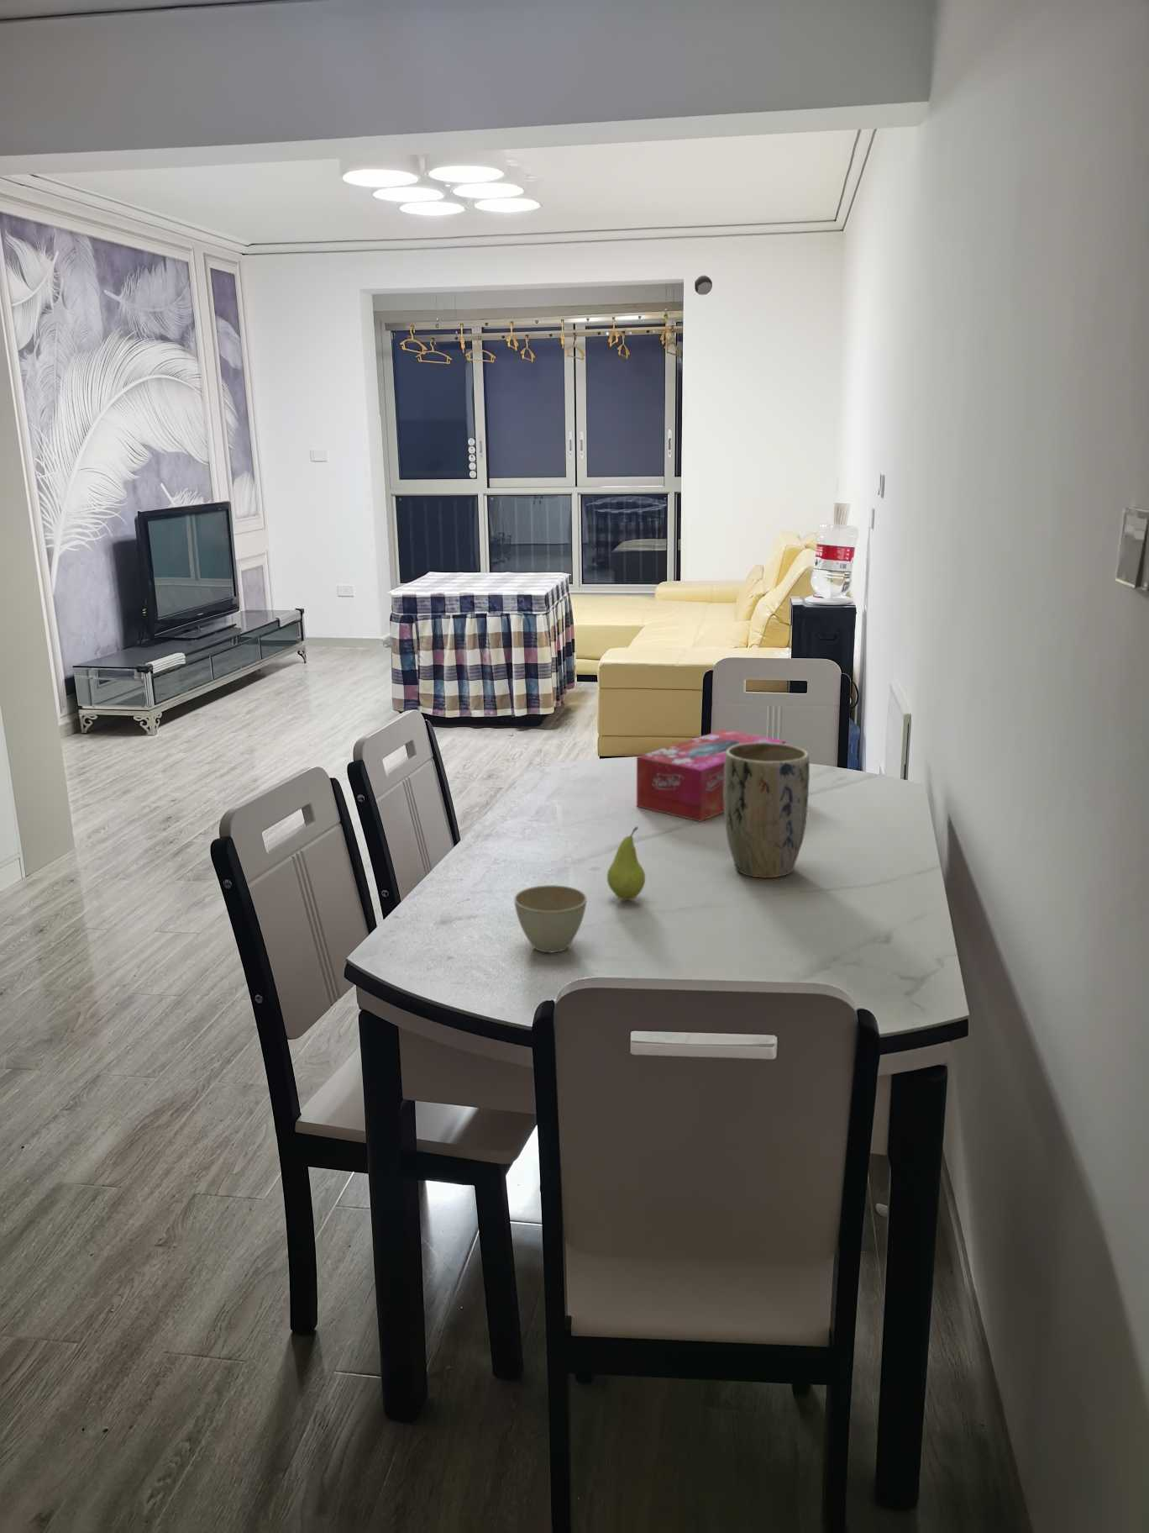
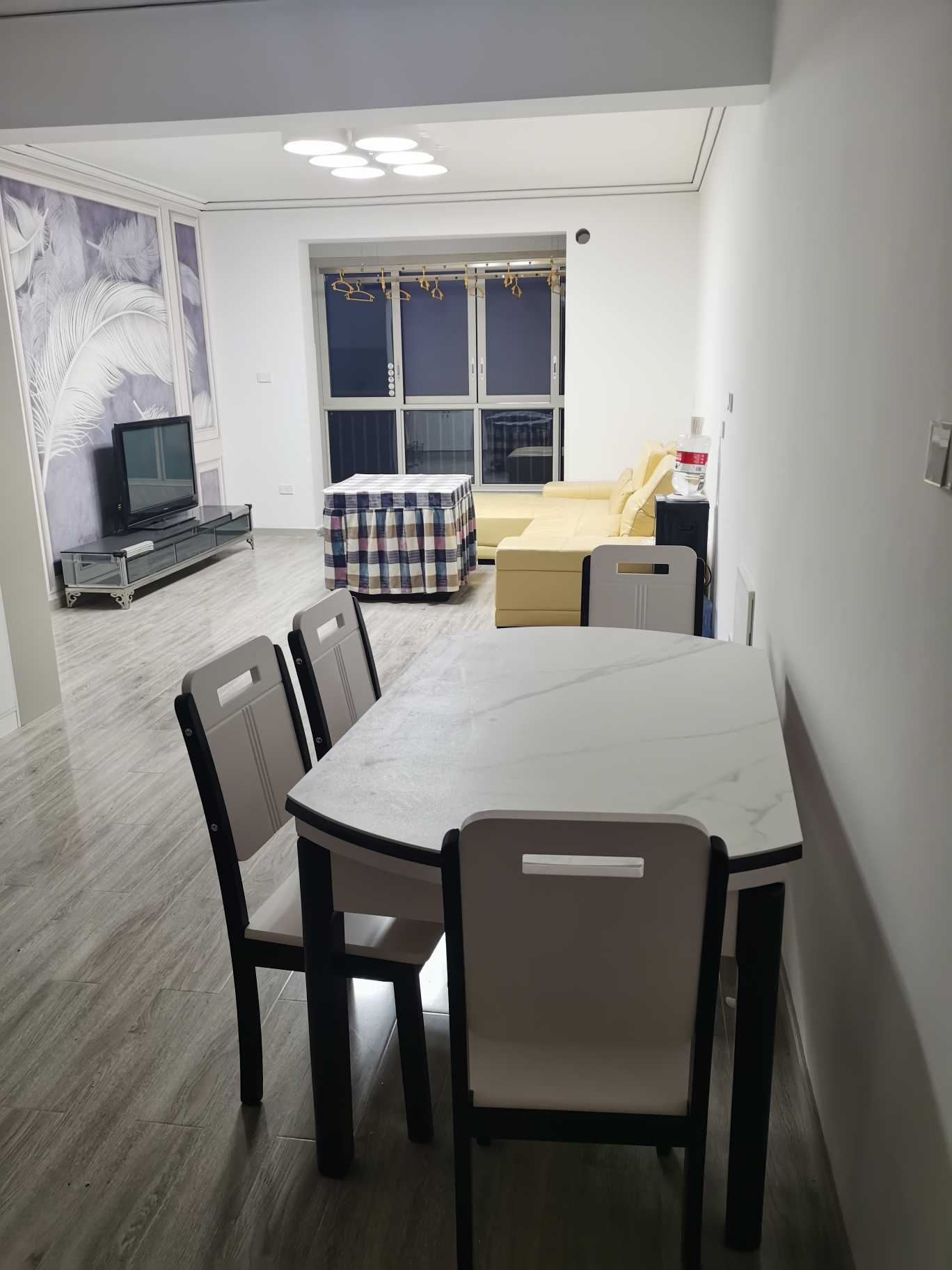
- tissue box (712, 773)
- fruit (625, 862)
- plant pot (764, 810)
- flower pot (550, 921)
